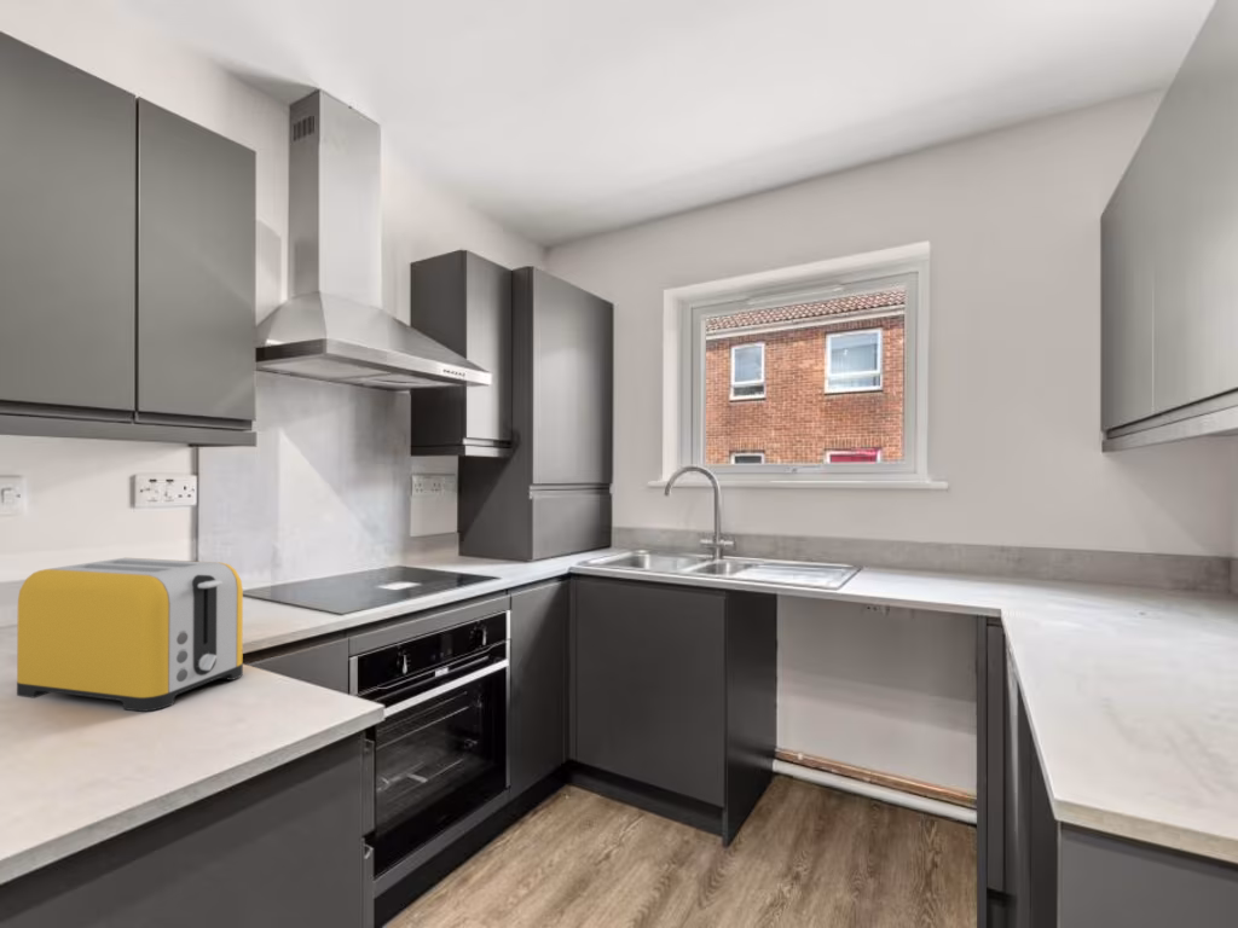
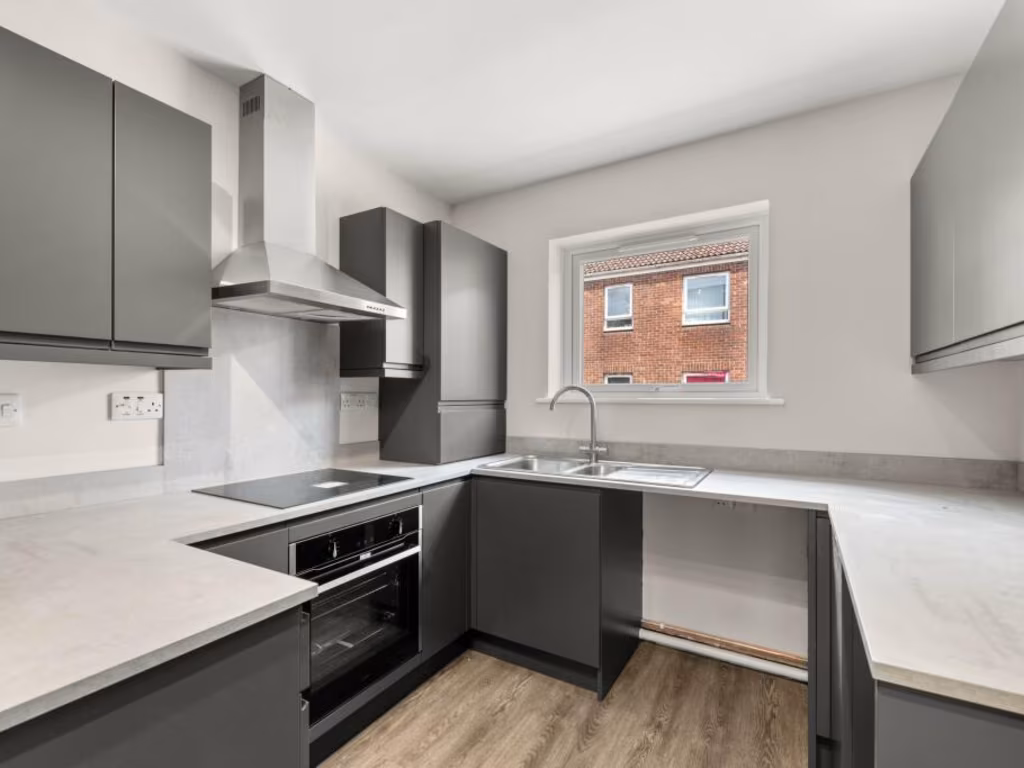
- toaster (139, 625)
